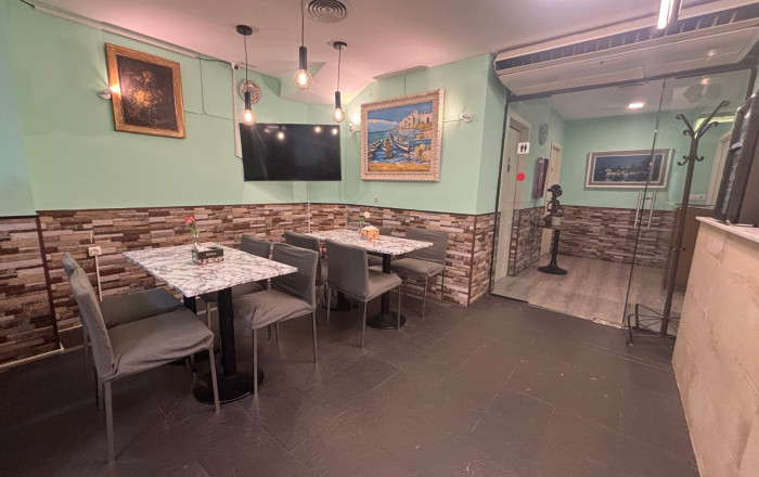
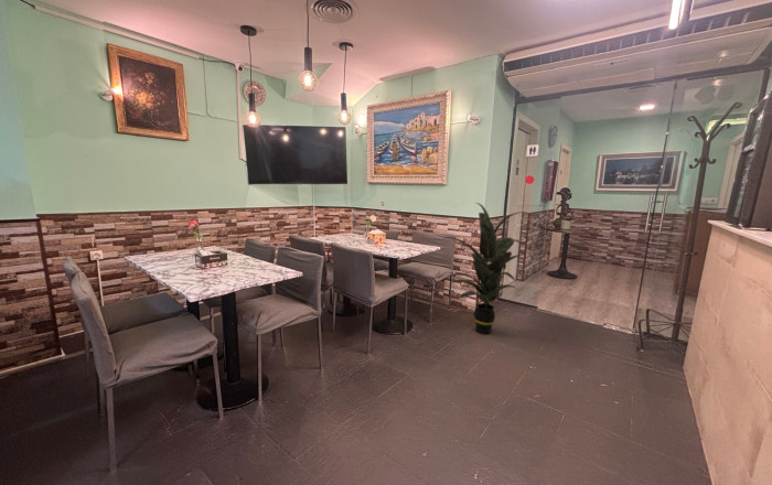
+ indoor plant (484, 268)
